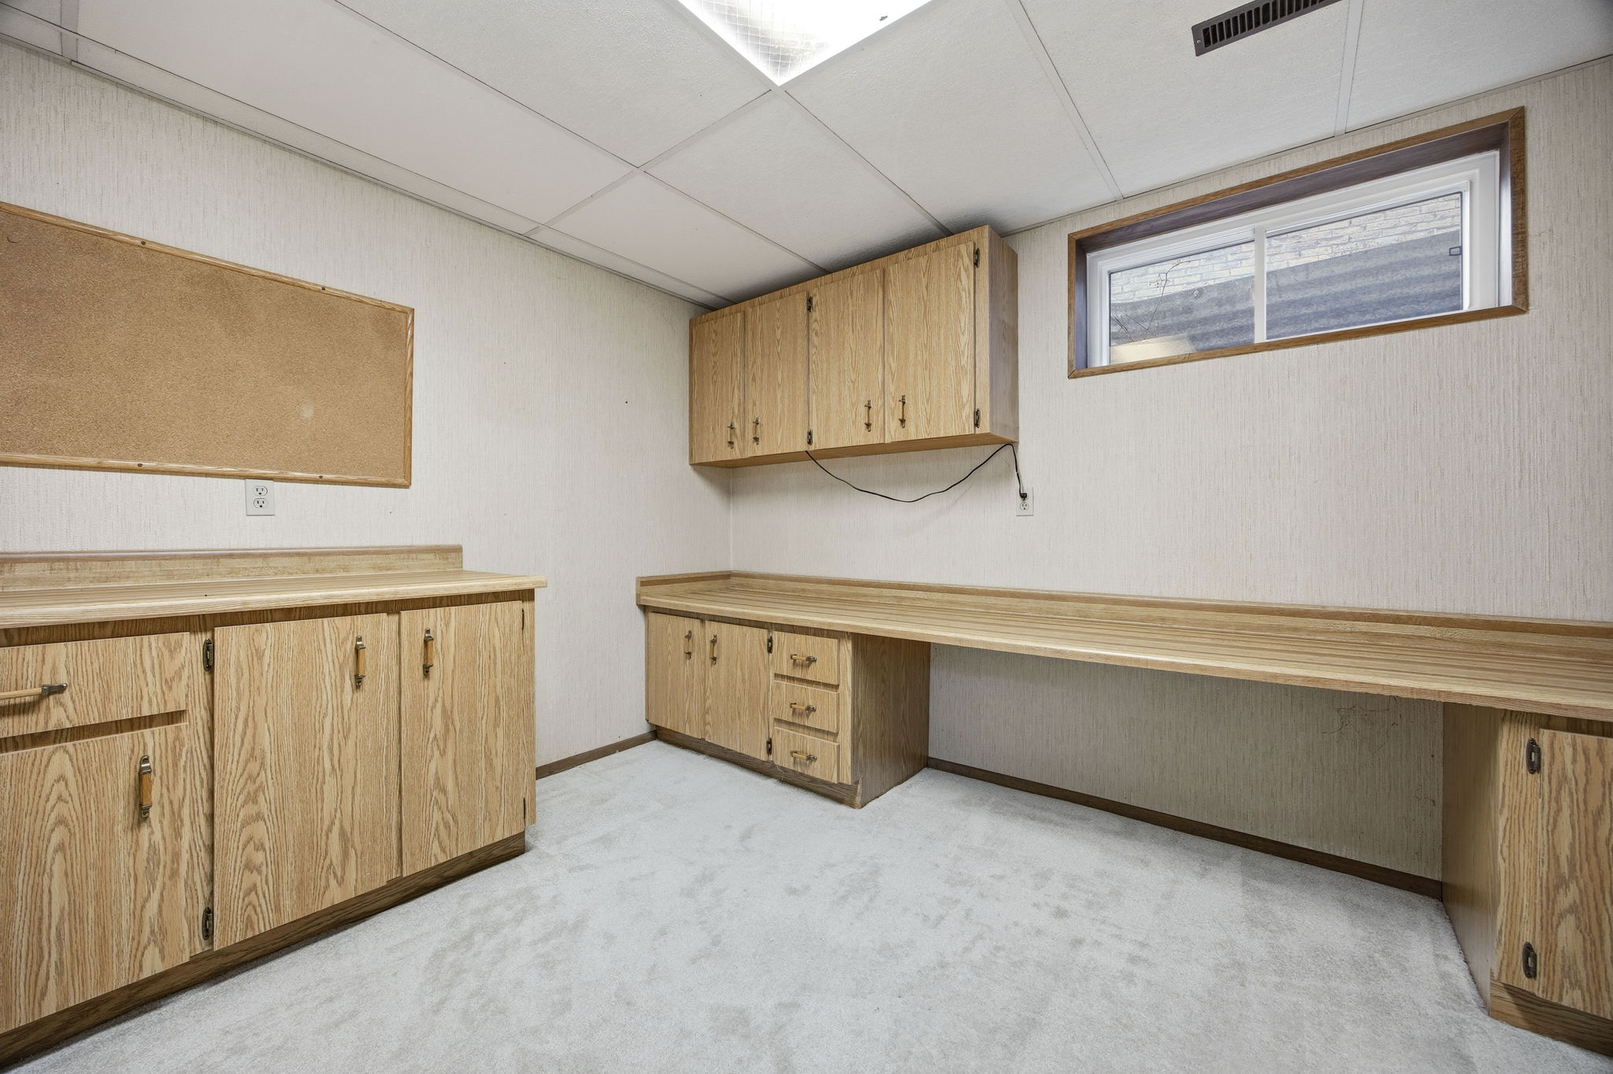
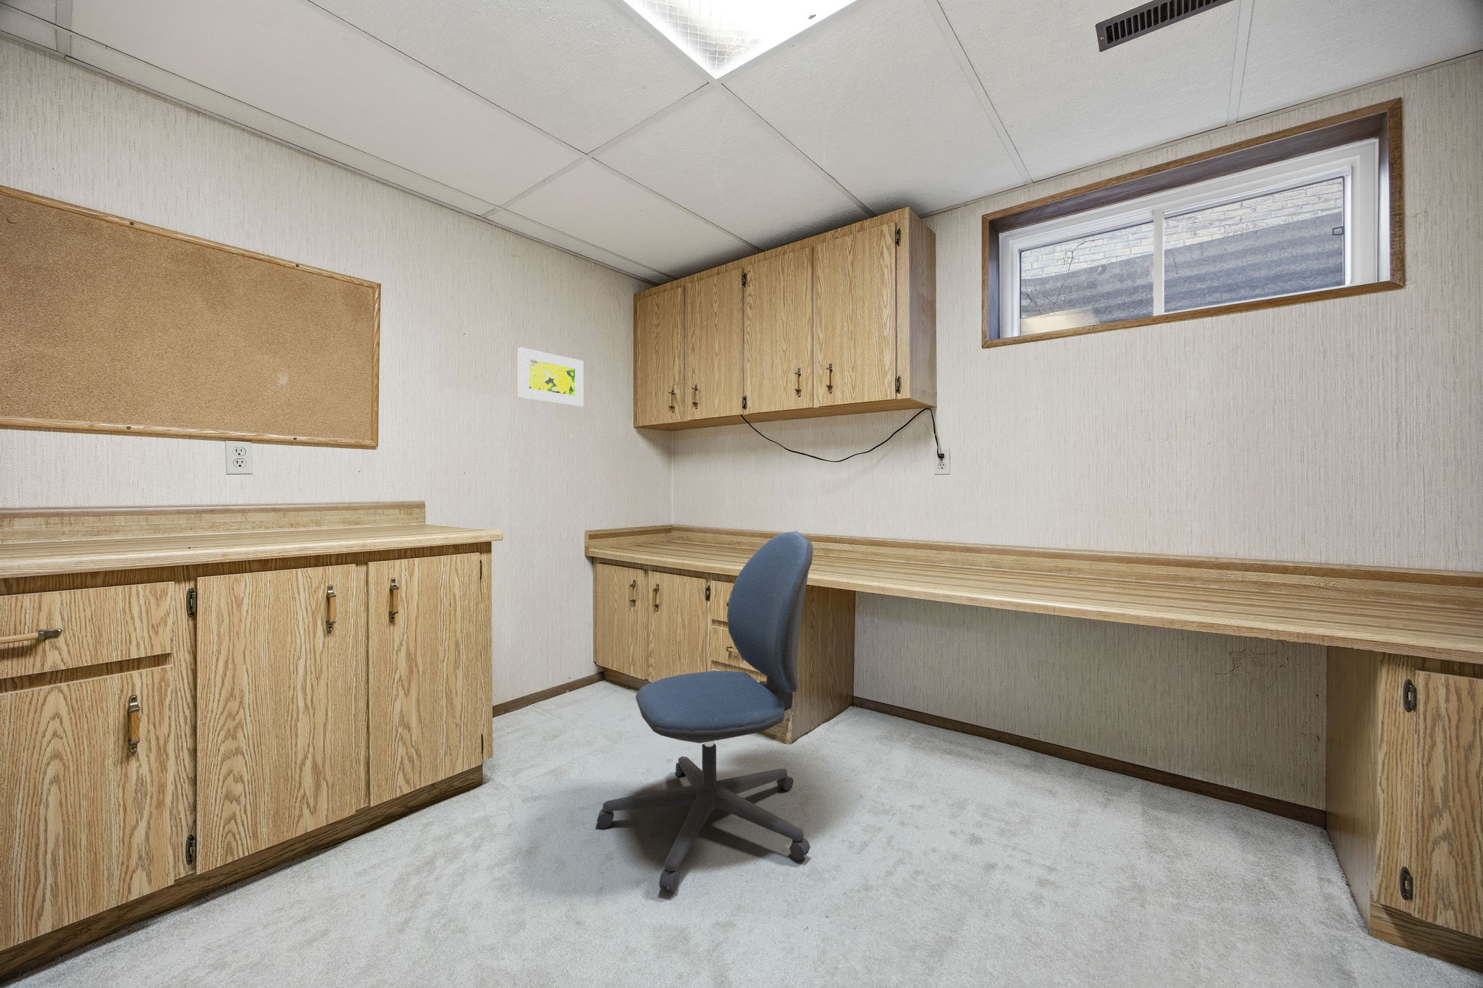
+ office chair (707, 675)
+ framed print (551, 378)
